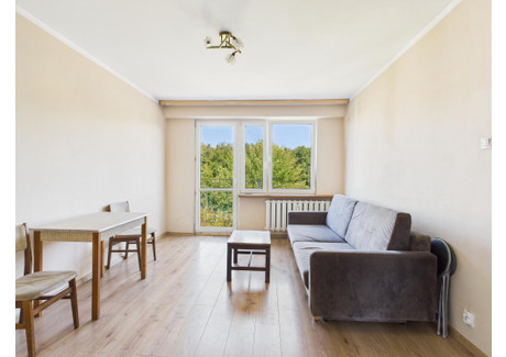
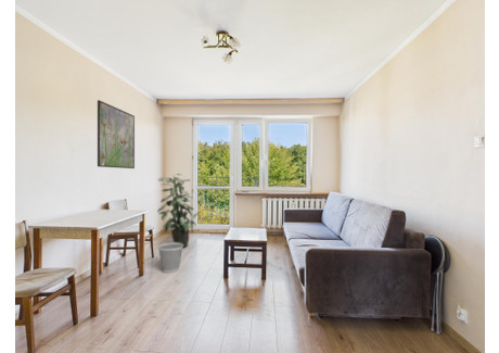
+ indoor plant (177, 210)
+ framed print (117, 138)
+ wastebasket (170, 257)
